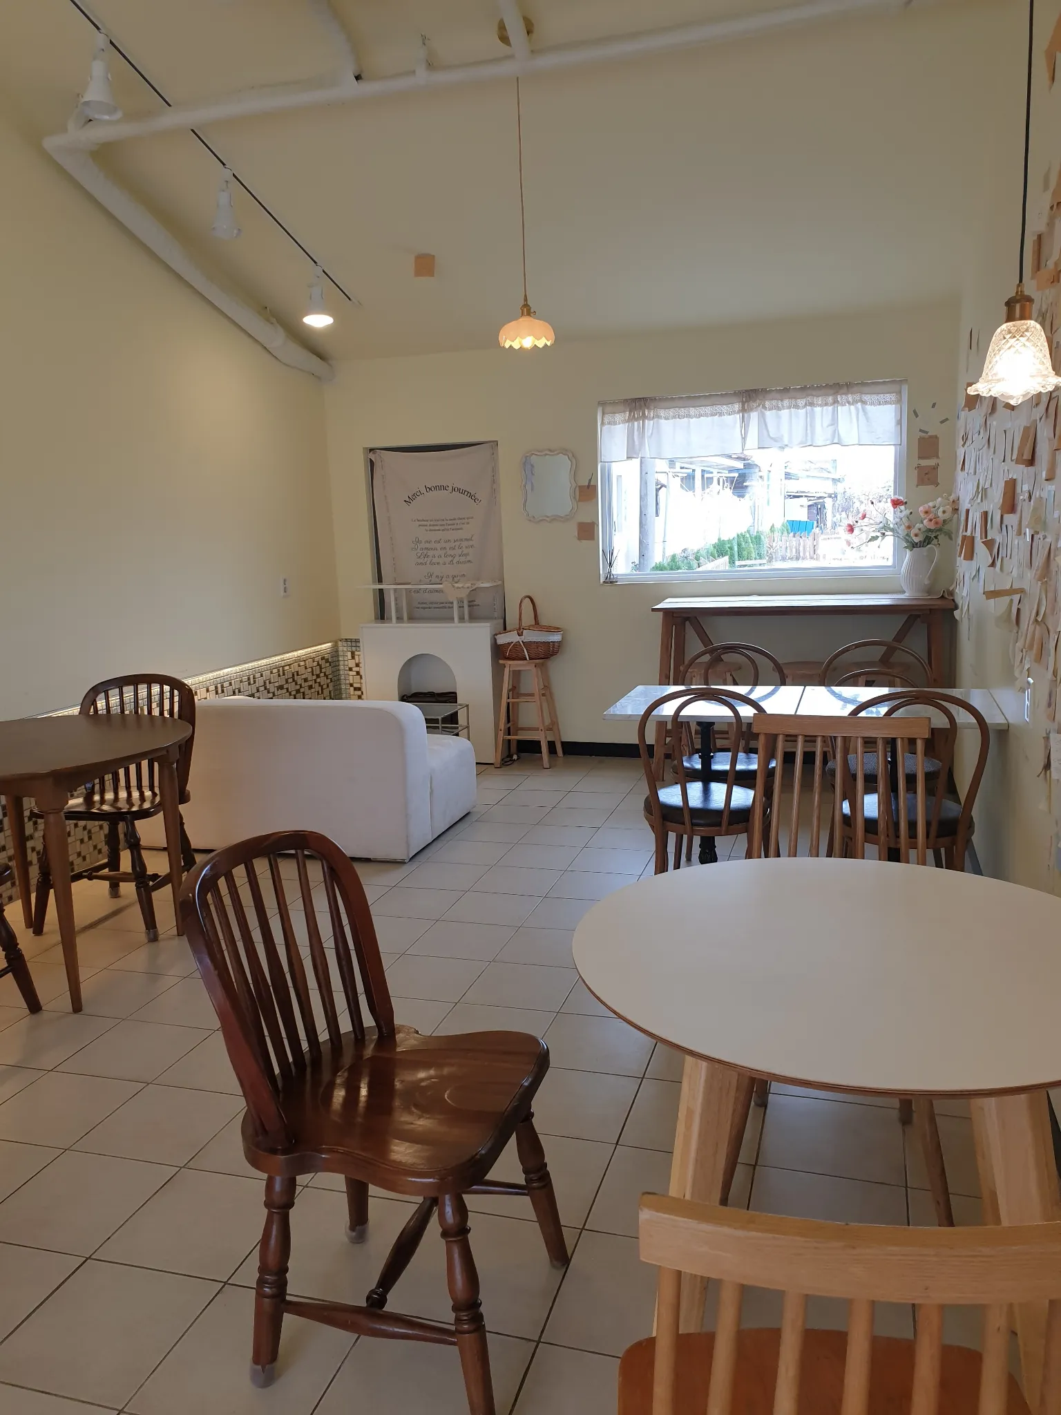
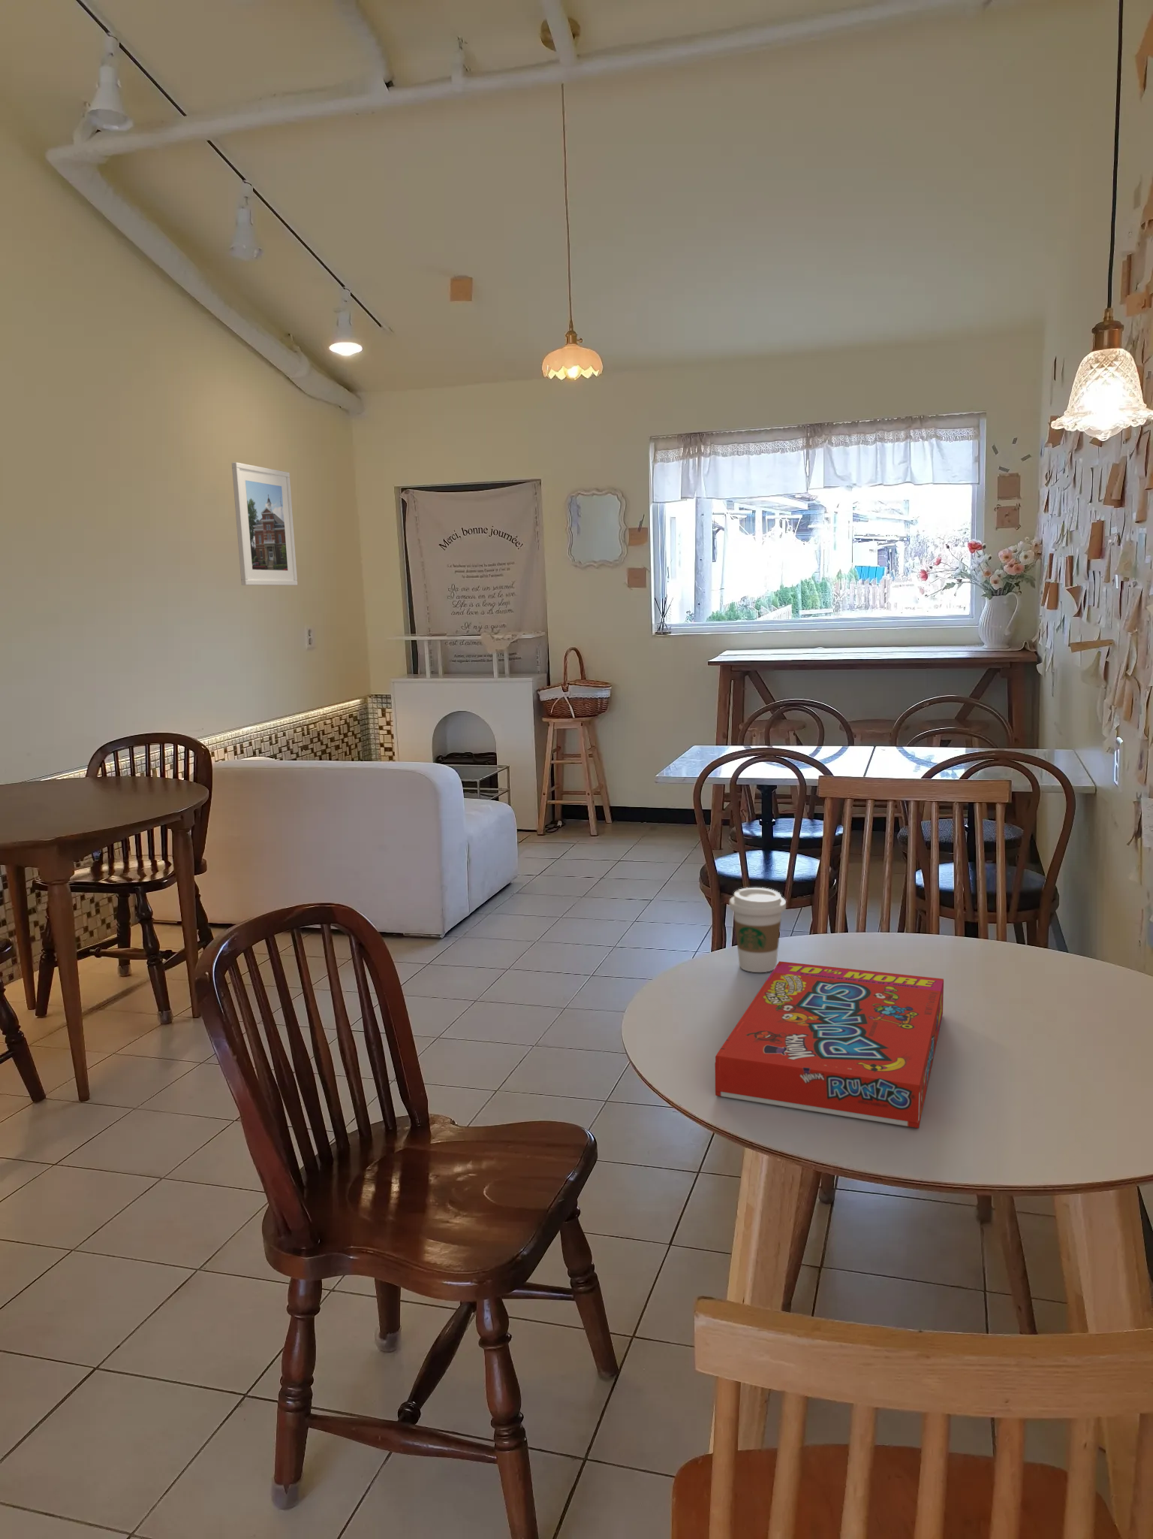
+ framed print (265, 527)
+ snack box (838, 1032)
+ coffee cup (757, 929)
